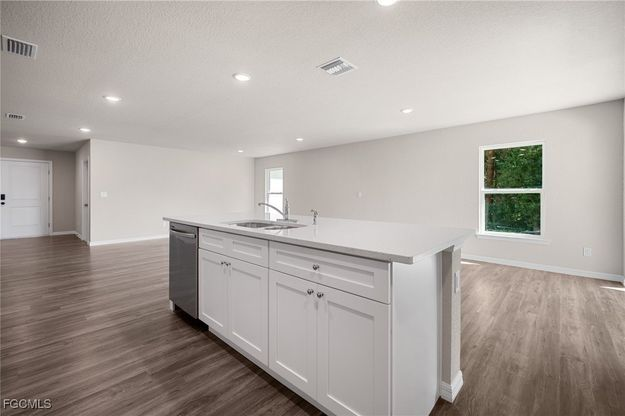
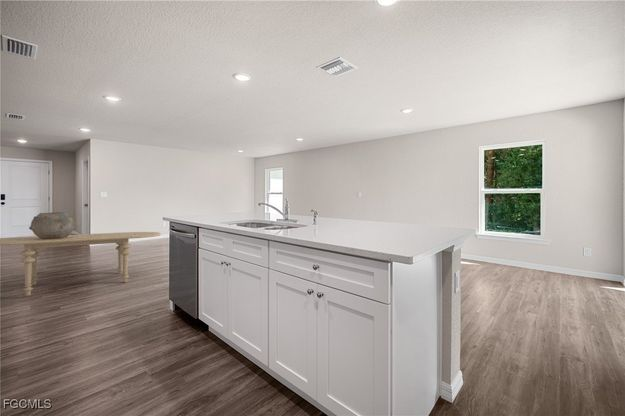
+ ceramic pot (53, 225)
+ dining table (77, 245)
